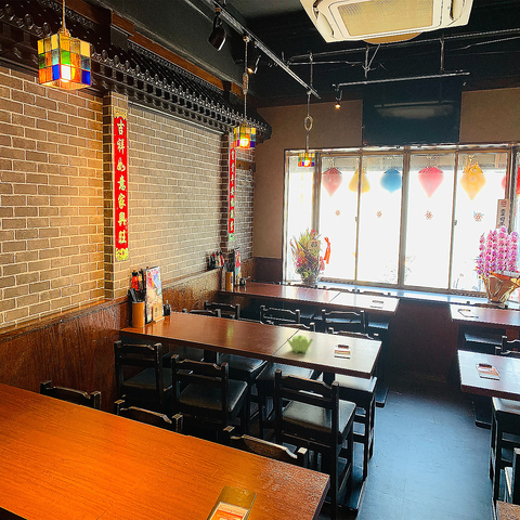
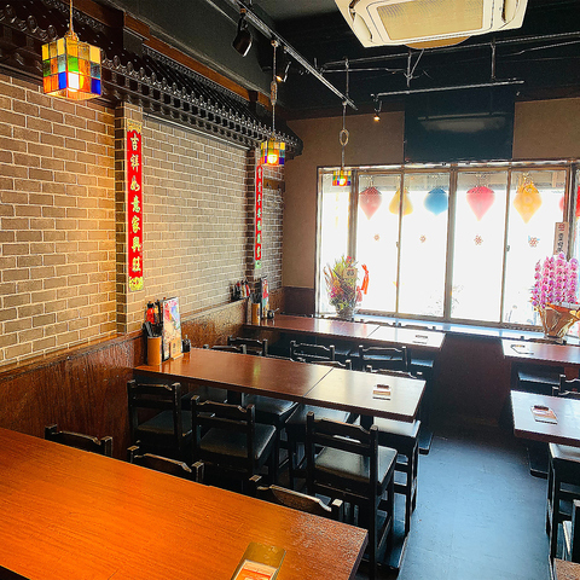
- teapot (299, 342)
